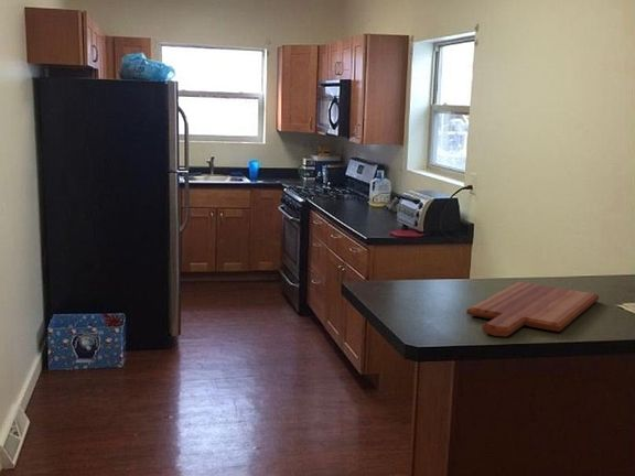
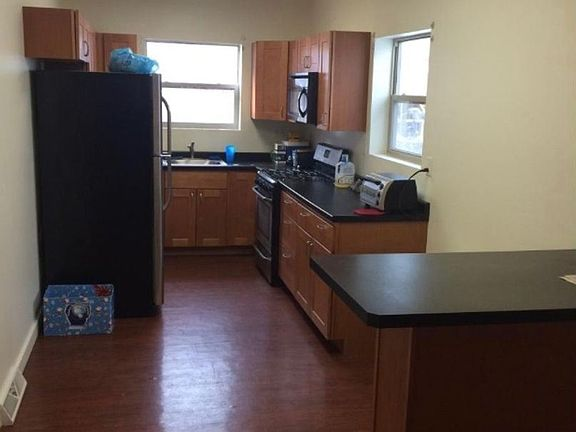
- cutting board (534, 304)
